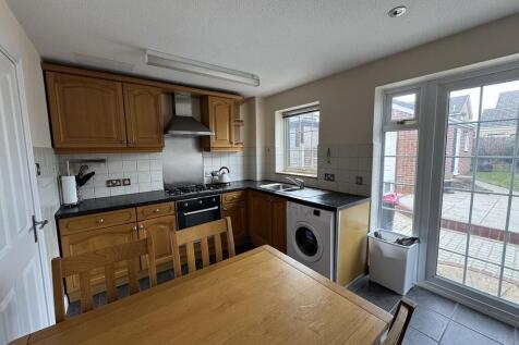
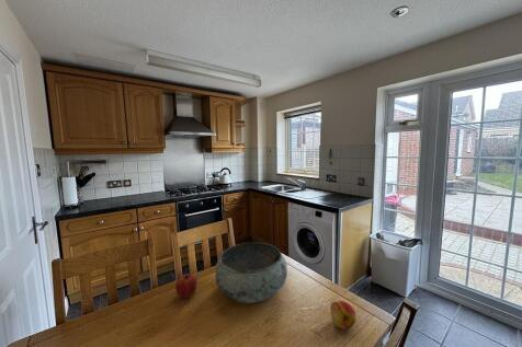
+ apple (185, 284)
+ bowl (251, 270)
+ fruit (342, 313)
